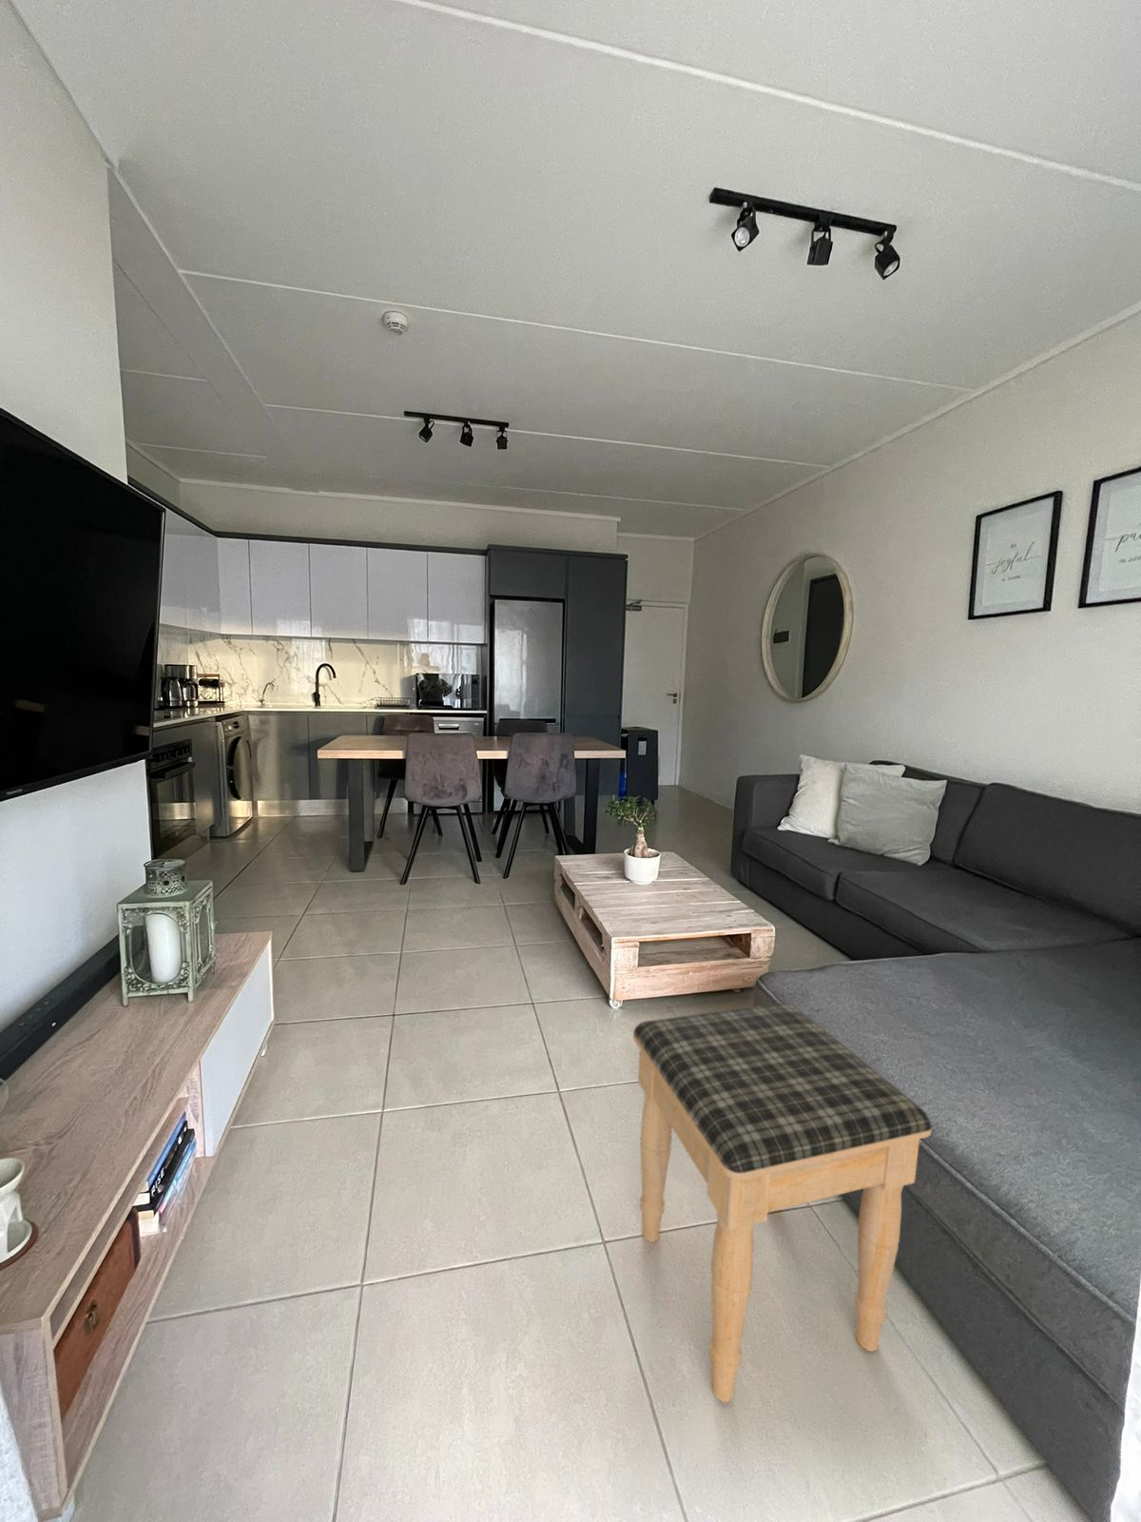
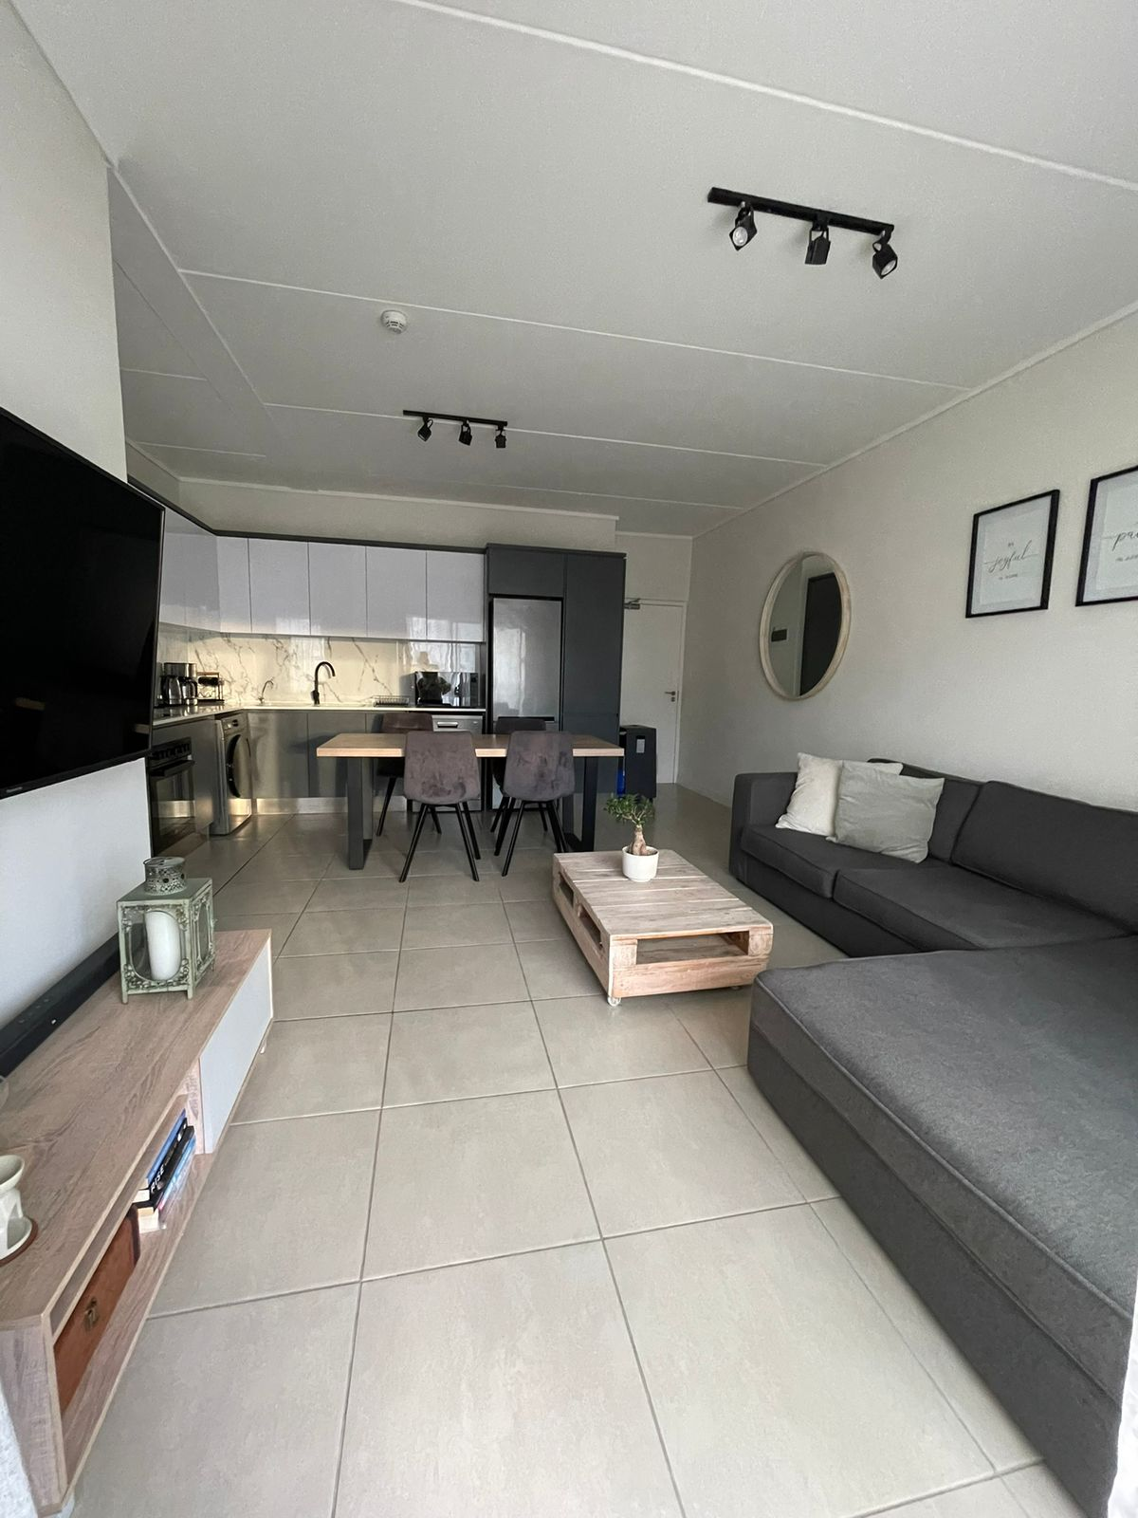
- footstool (757, 1172)
